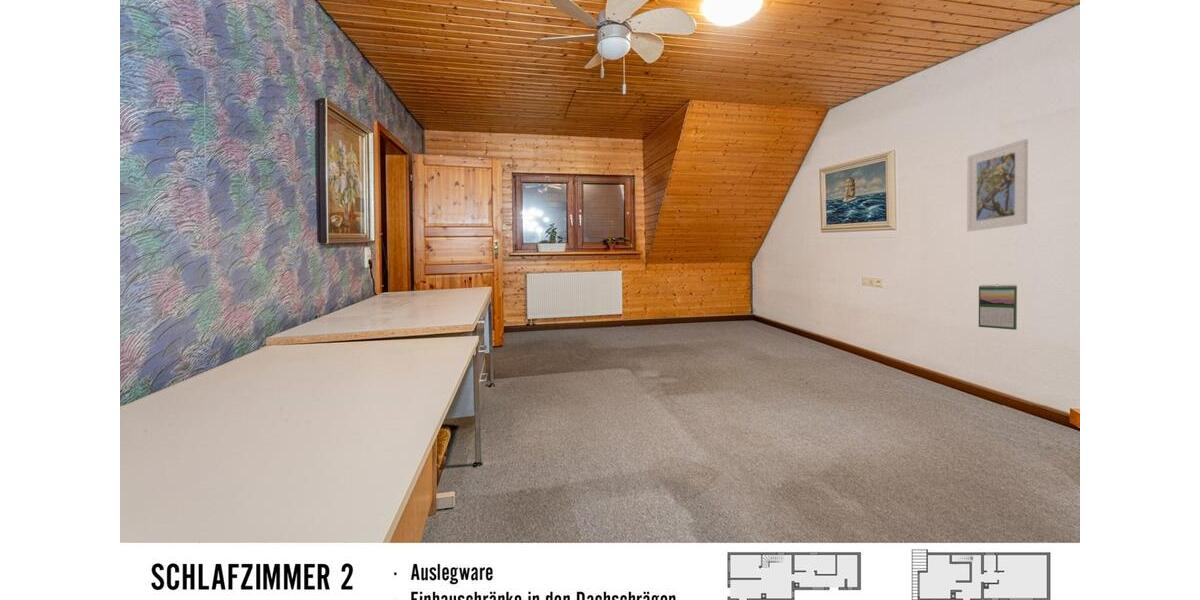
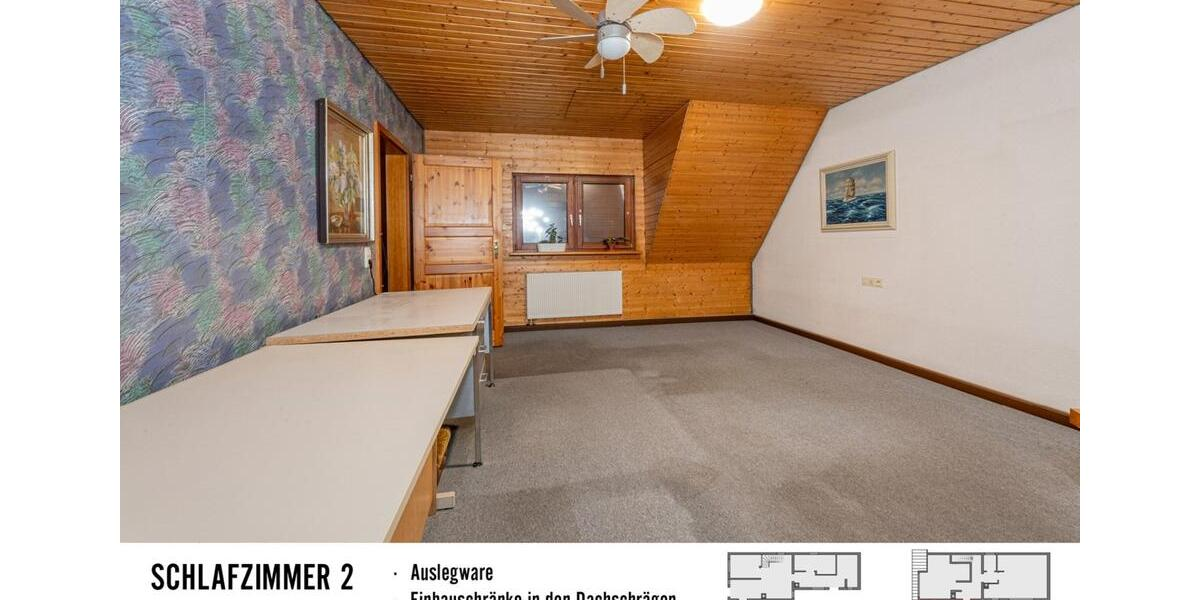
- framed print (995, 188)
- calendar (997, 306)
